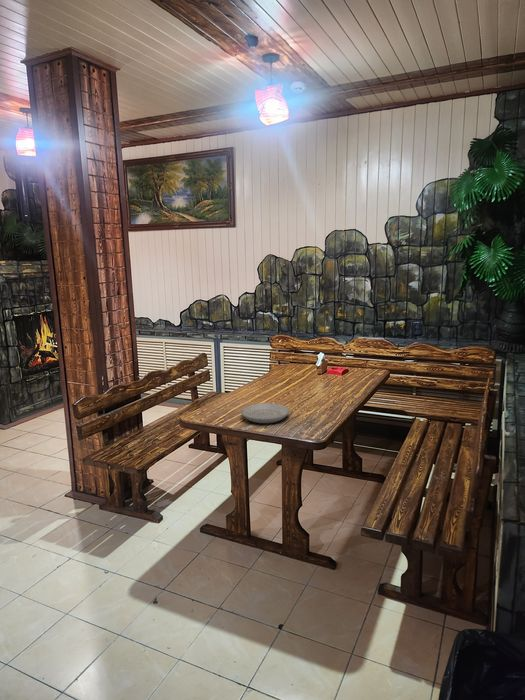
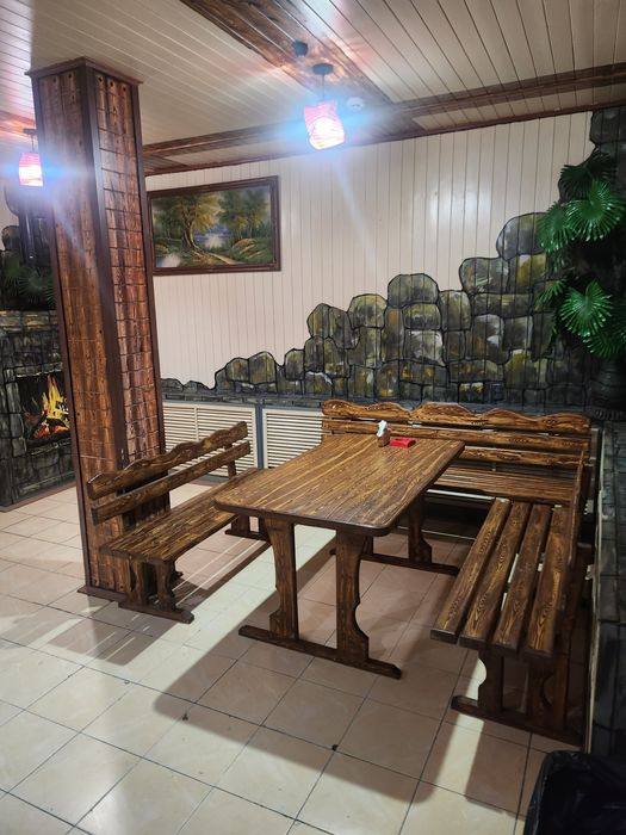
- plate (265, 414)
